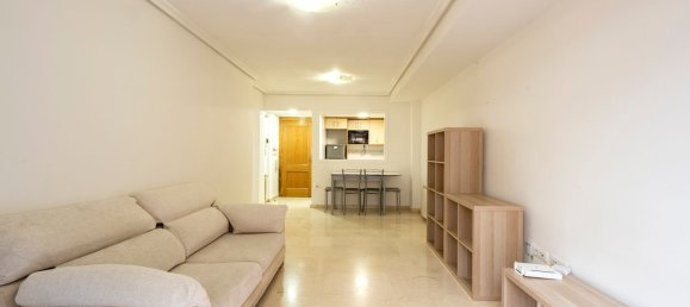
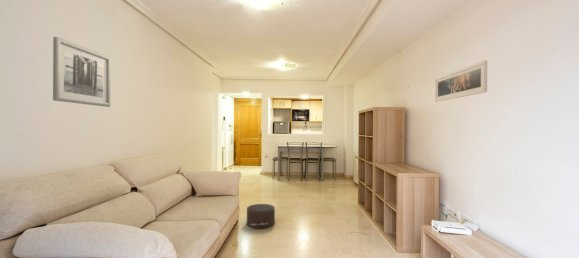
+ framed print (457, 84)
+ wall art (85, 76)
+ pouf (258, 215)
